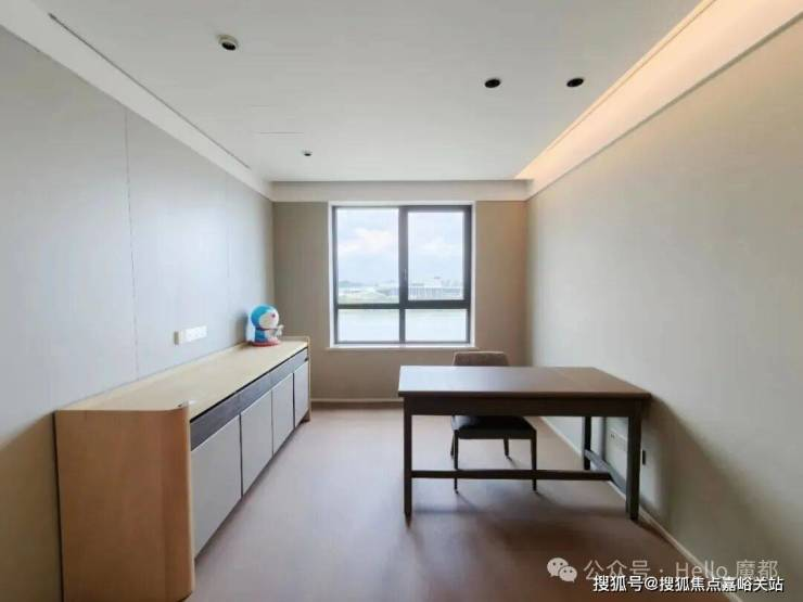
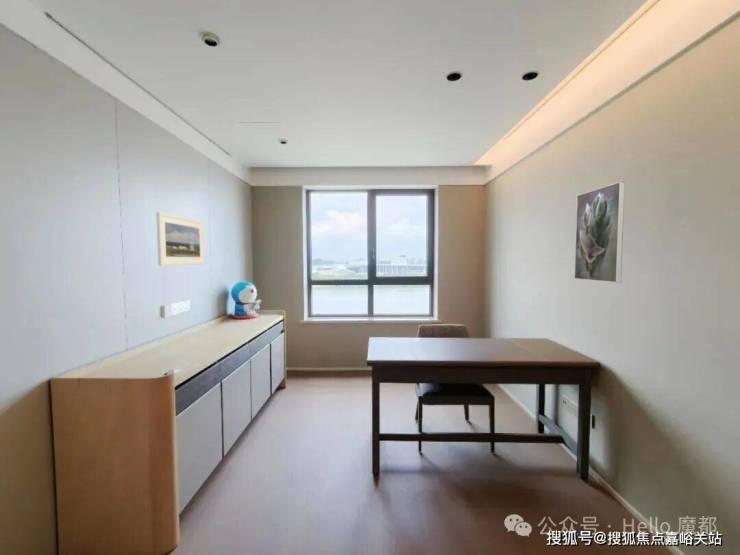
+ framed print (183, 241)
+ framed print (597, 235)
